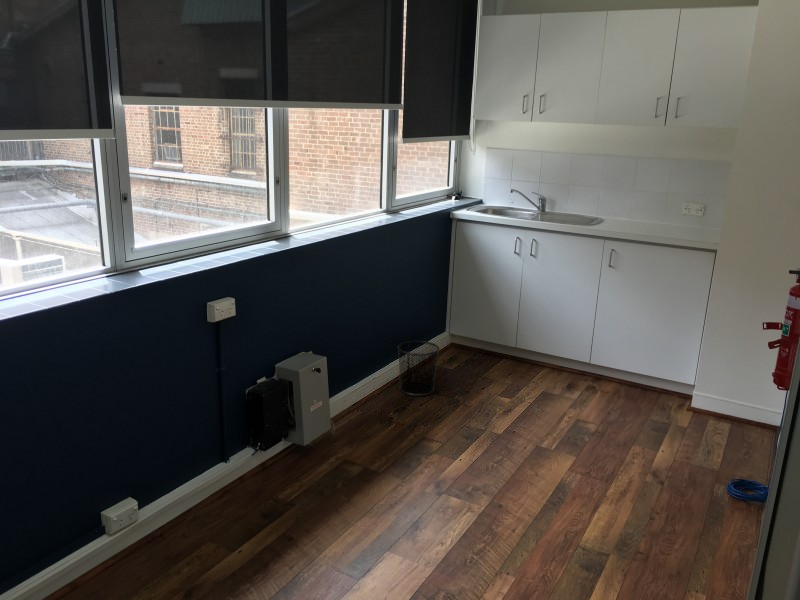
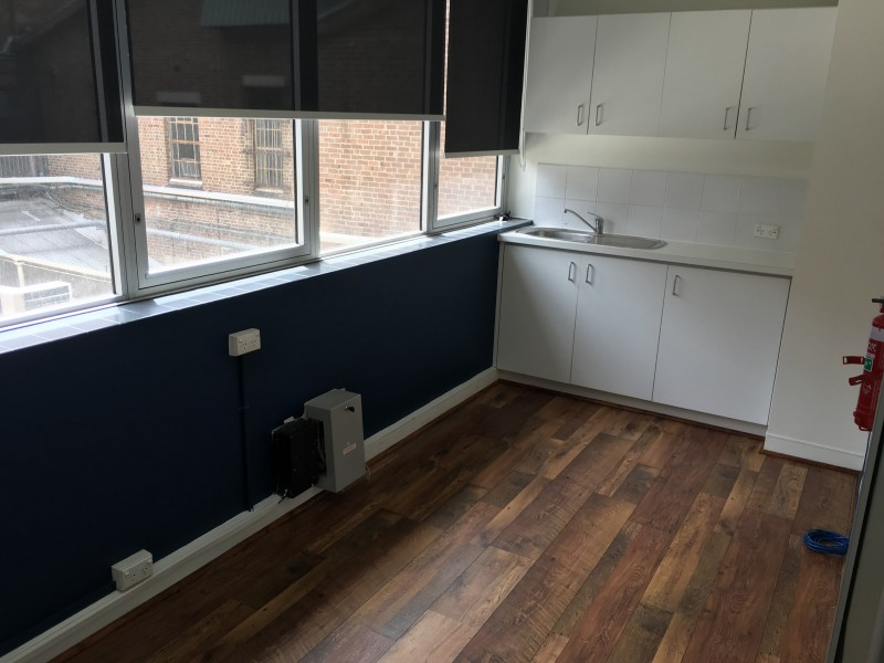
- waste bin (417, 368)
